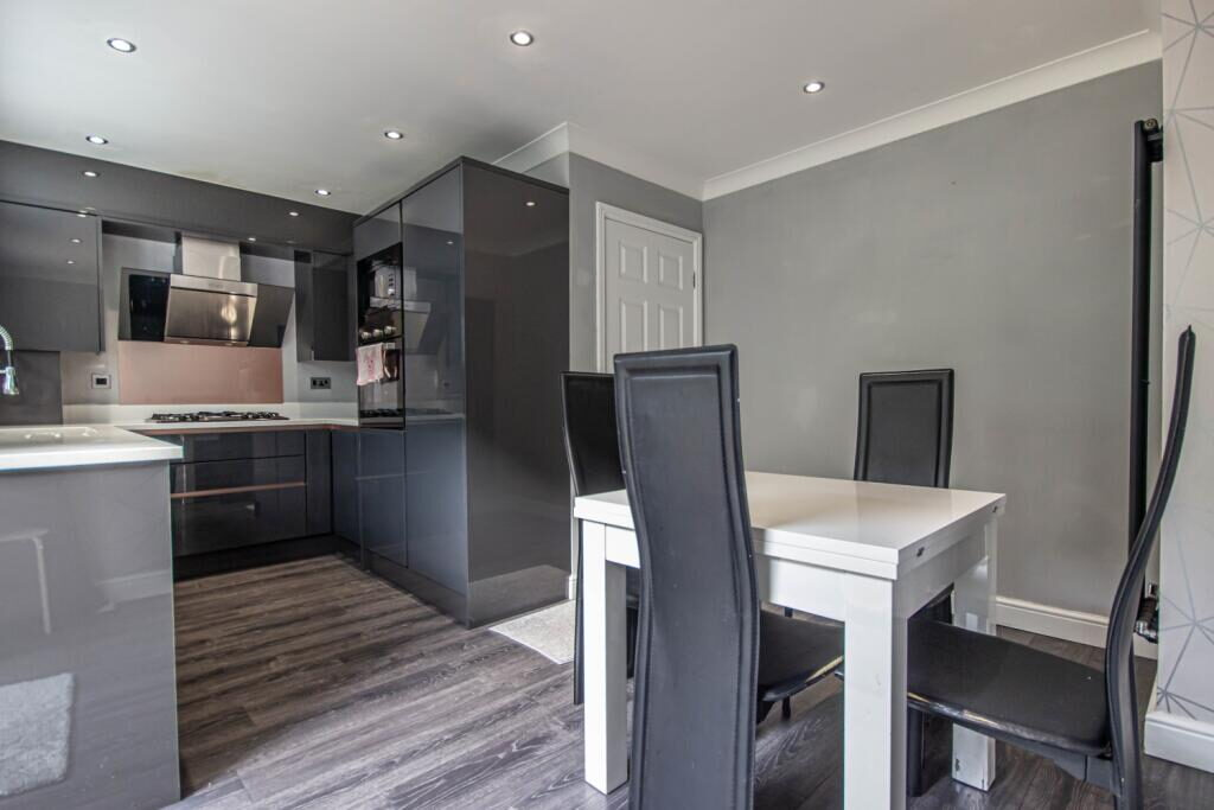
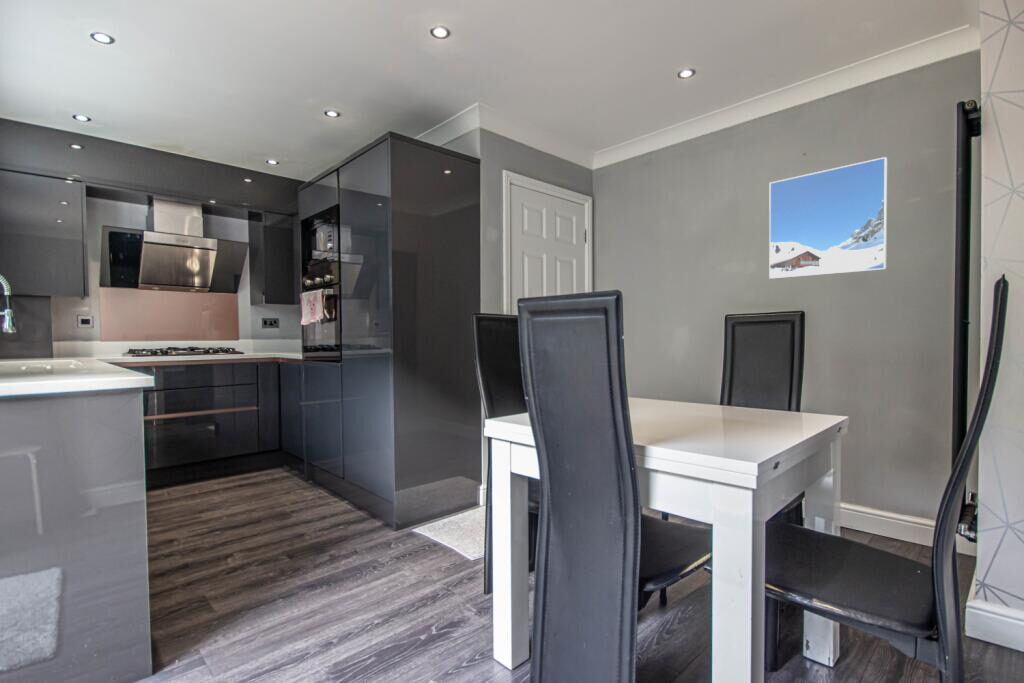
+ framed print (823, 222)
